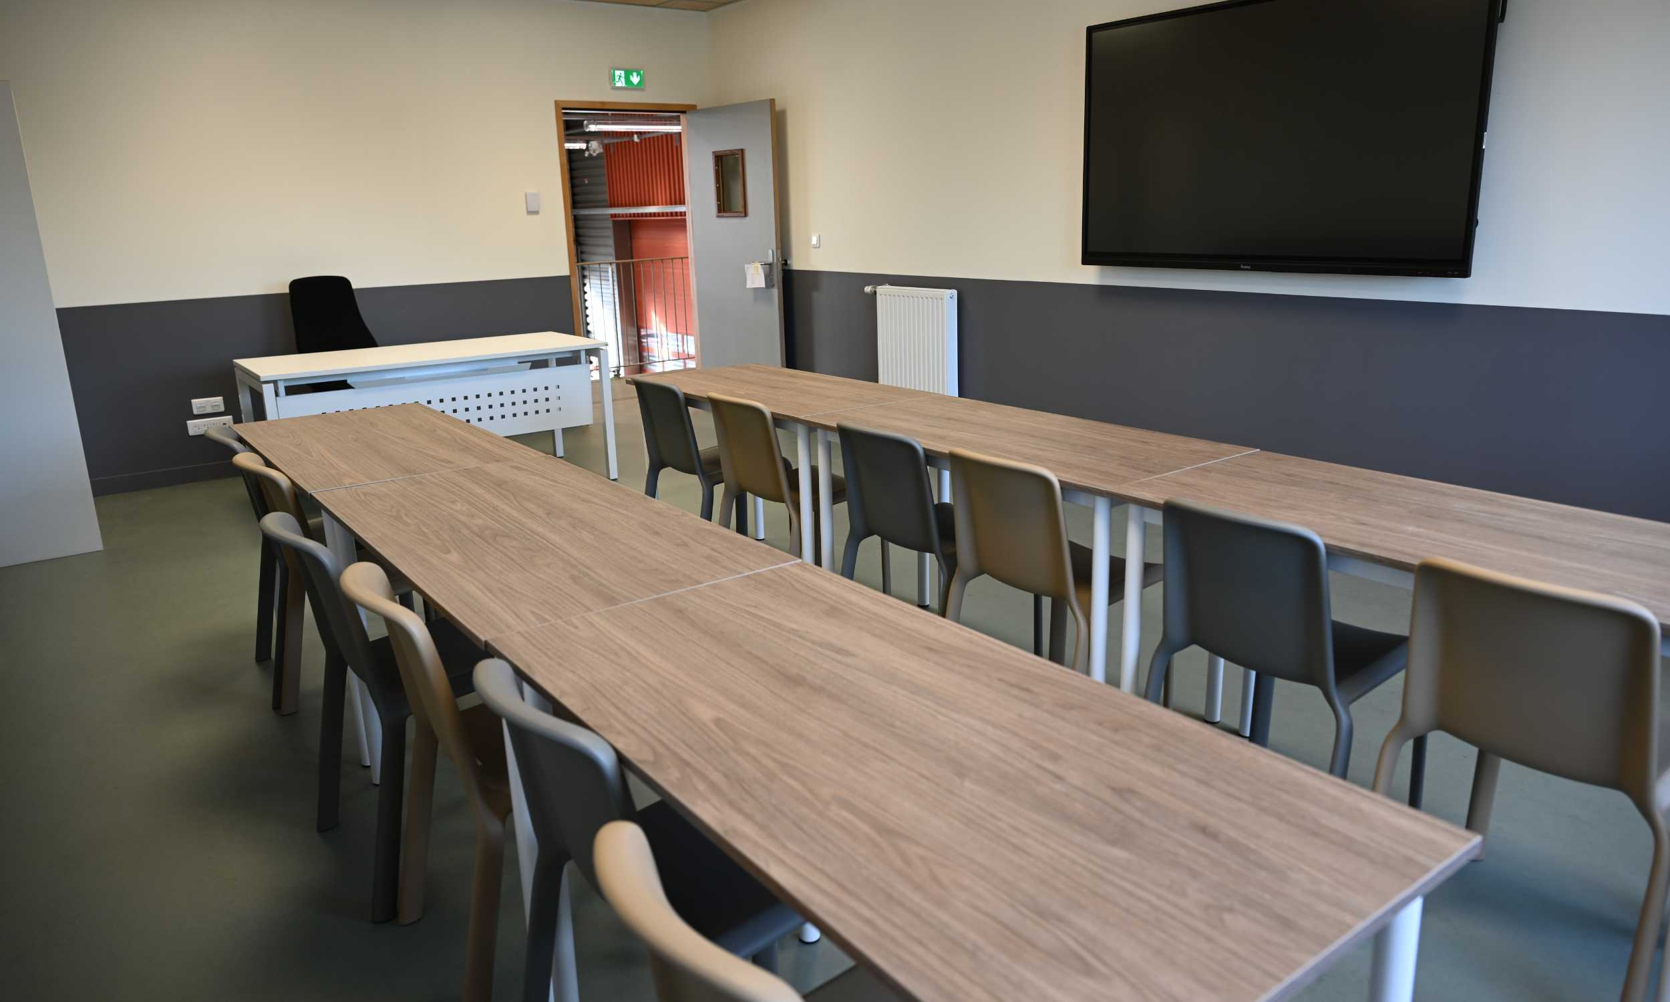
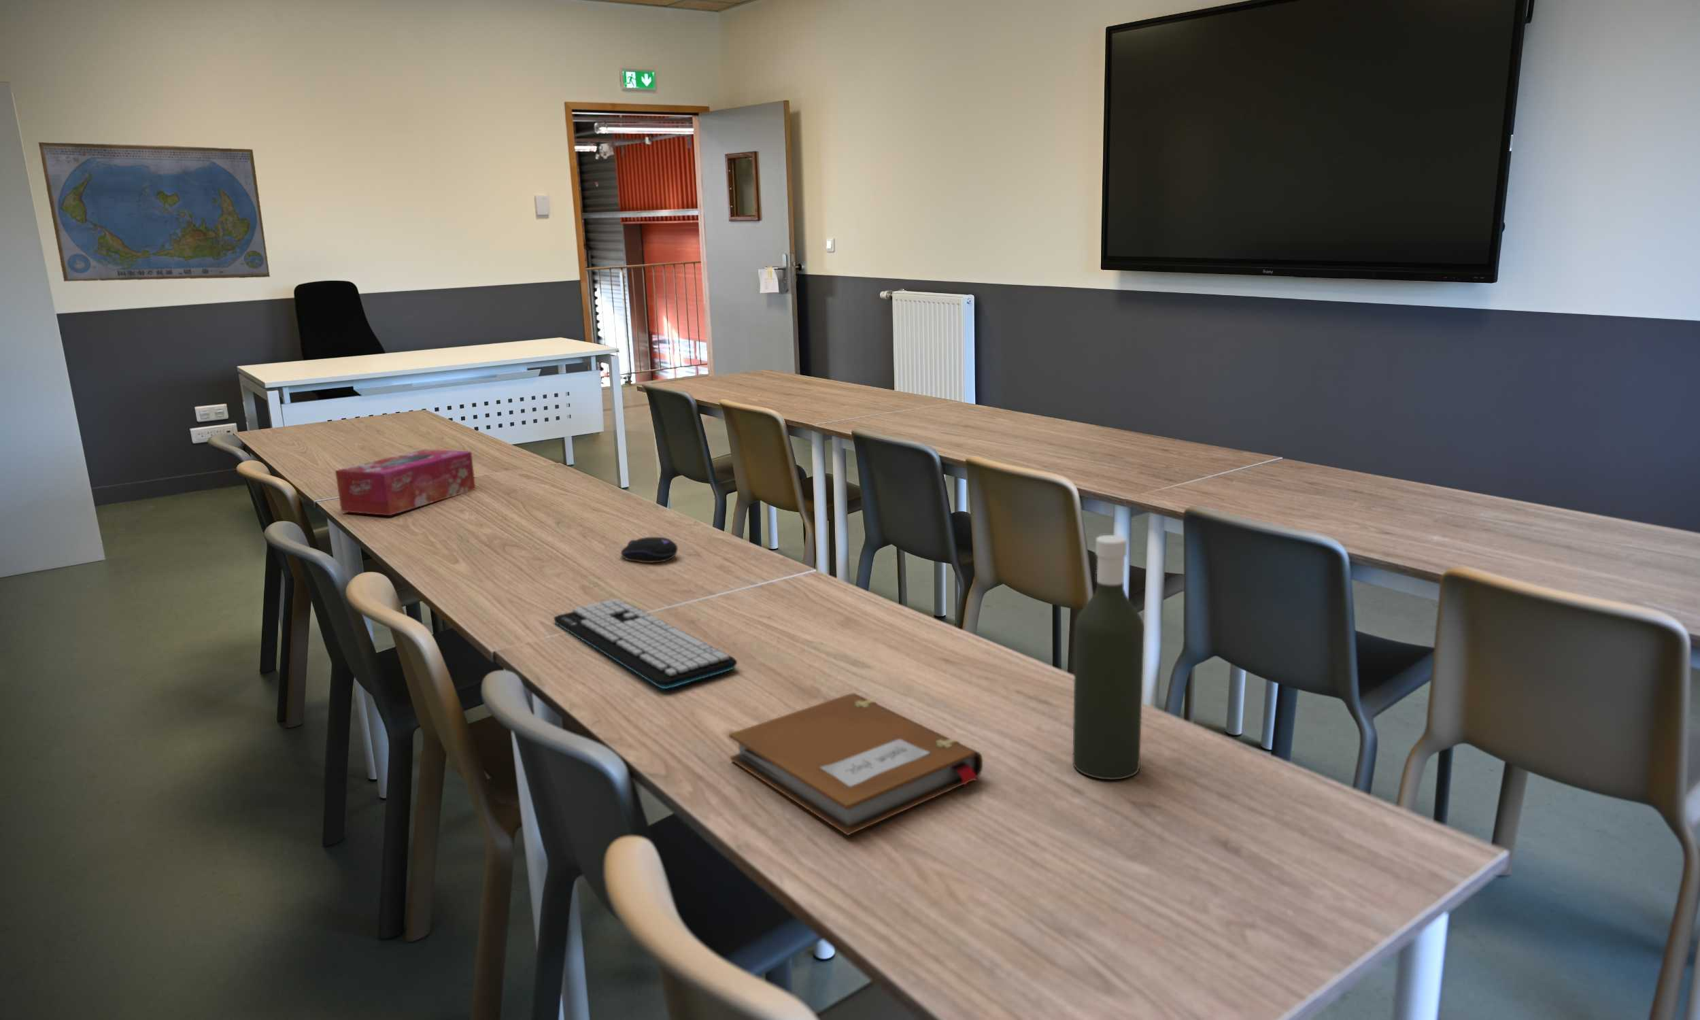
+ computer mouse (648, 548)
+ bottle (1109, 653)
+ keyboard (639, 638)
+ tissue box (408, 480)
+ notebook (857, 756)
+ world map (162, 214)
